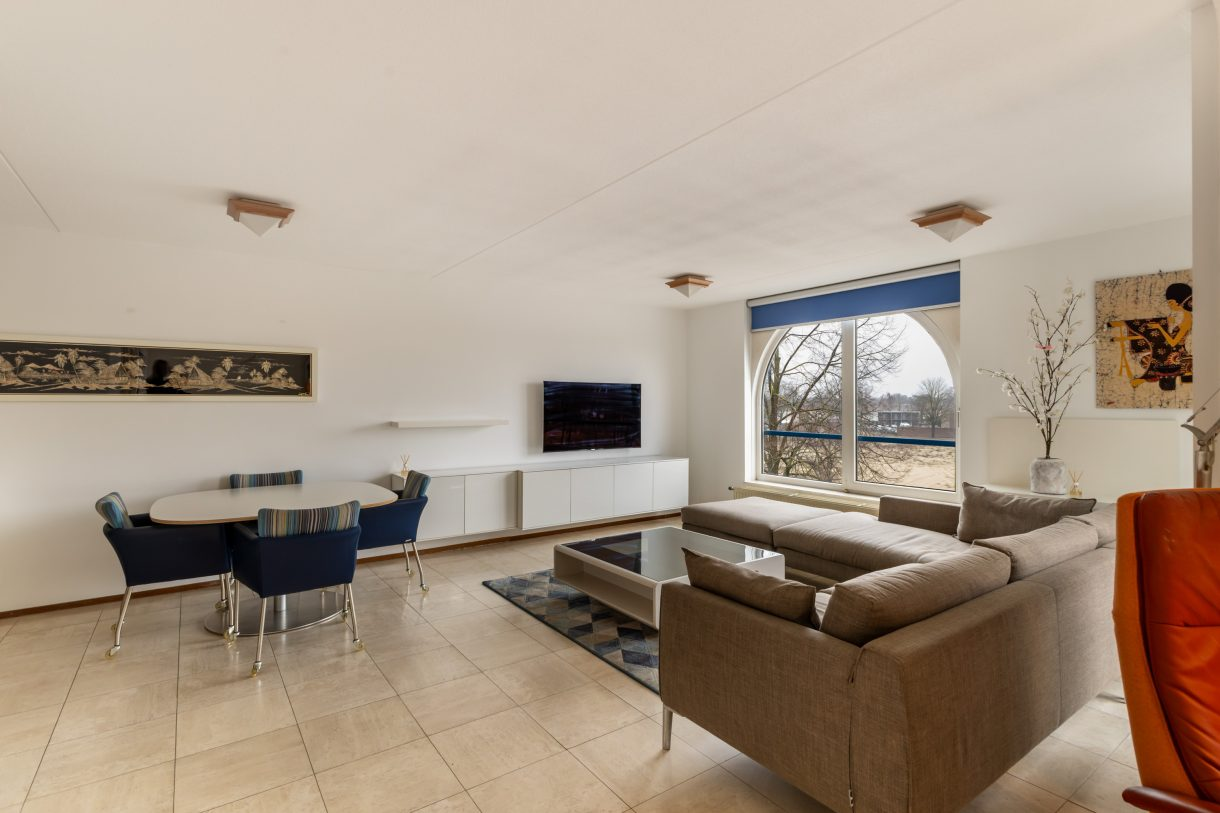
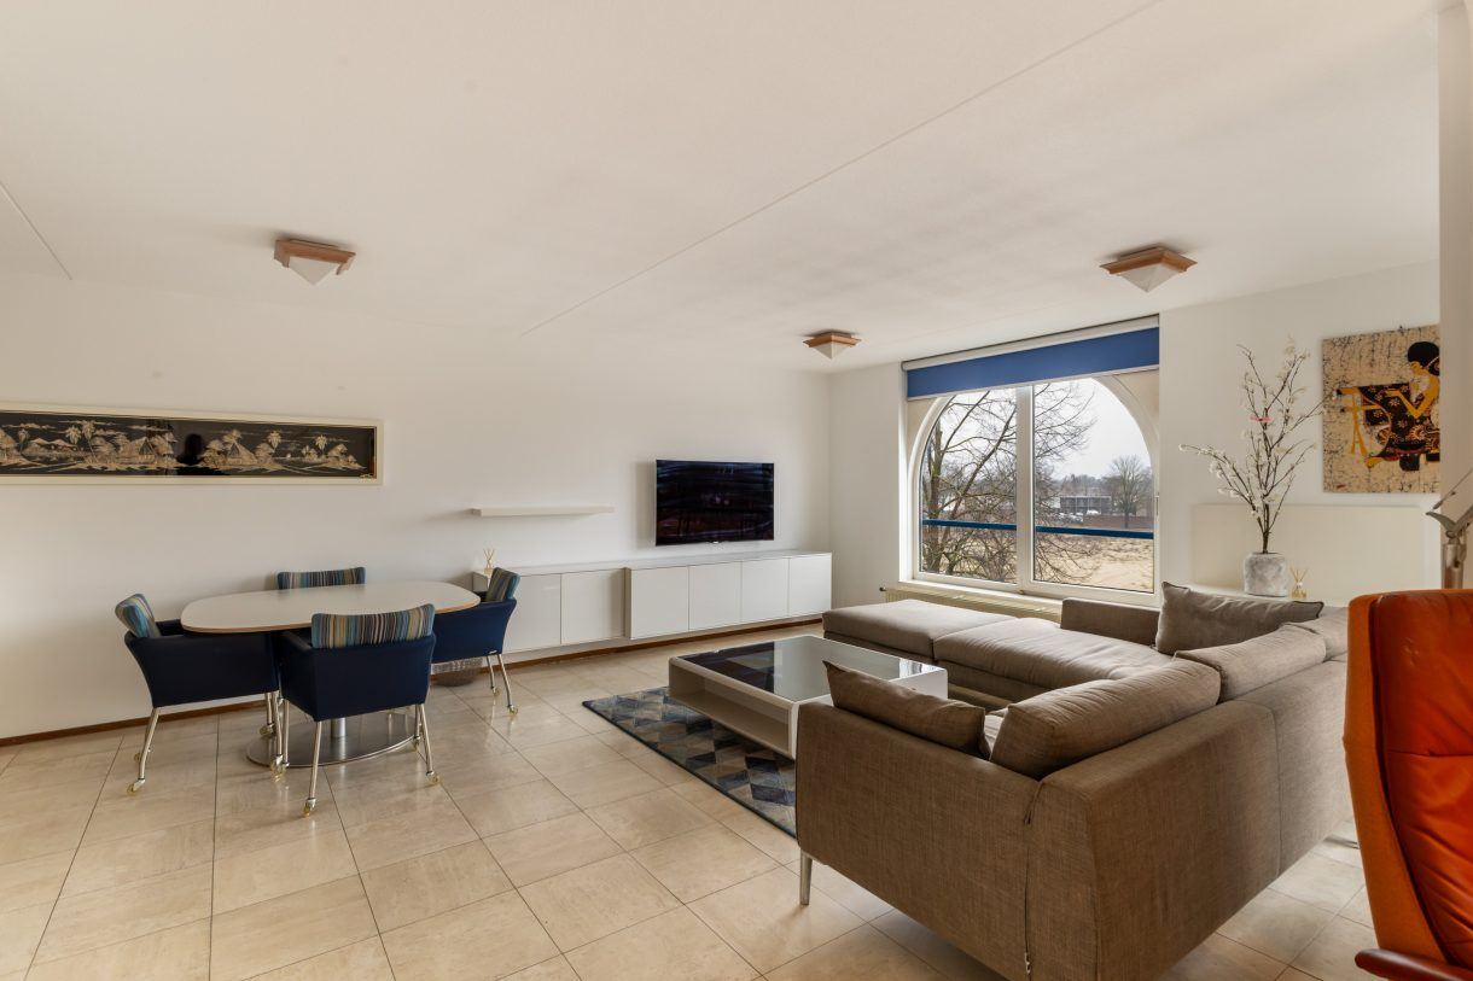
+ woven basket (456, 661)
